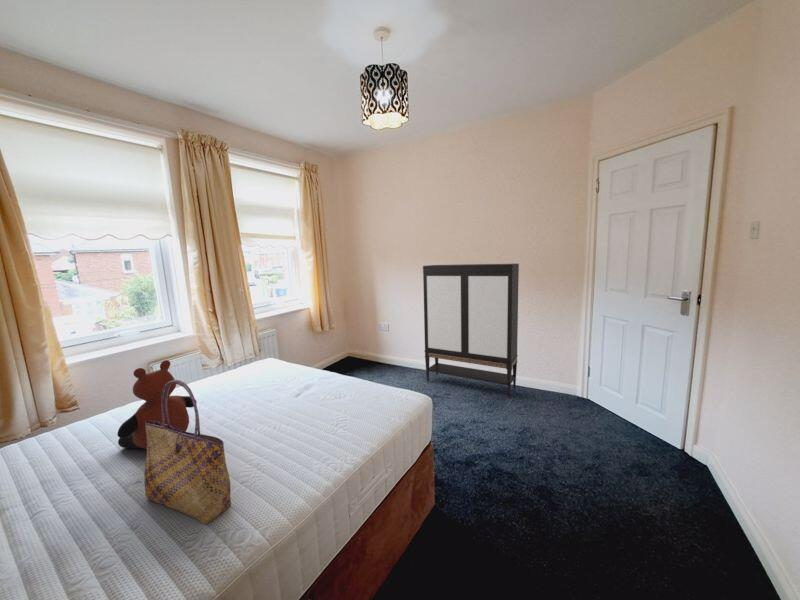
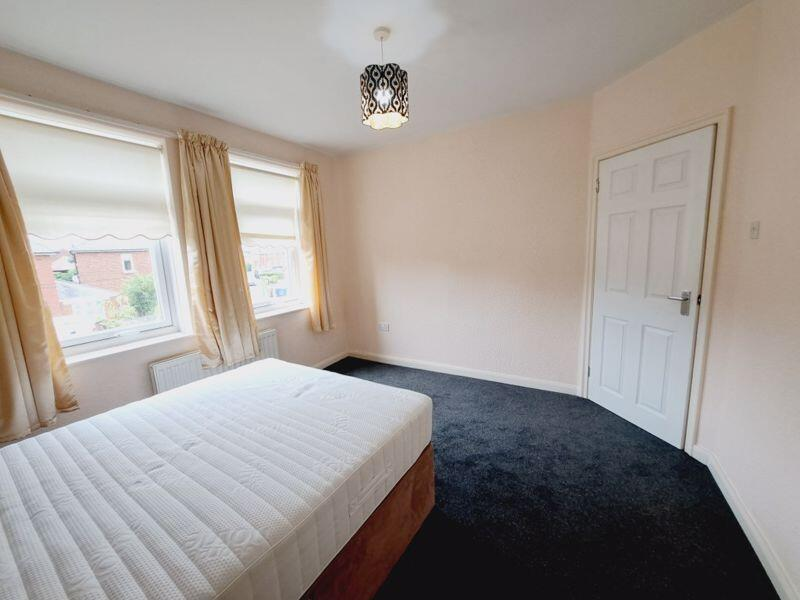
- storage cabinet (469, 326)
- tote bag (180, 444)
- teddy bear (151, 403)
